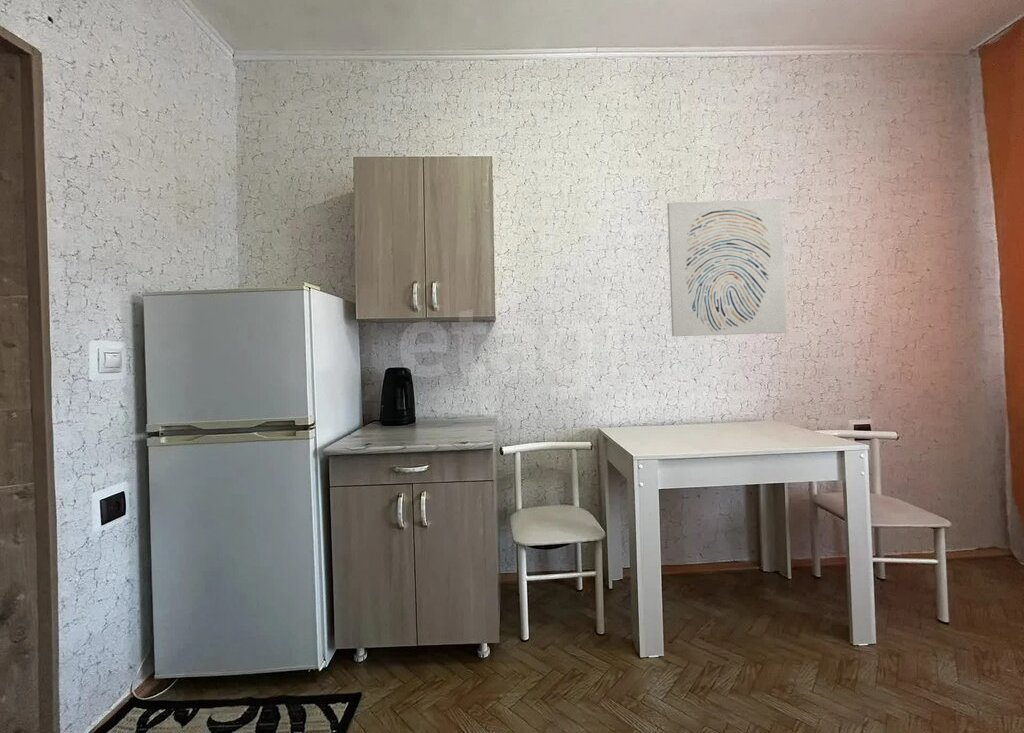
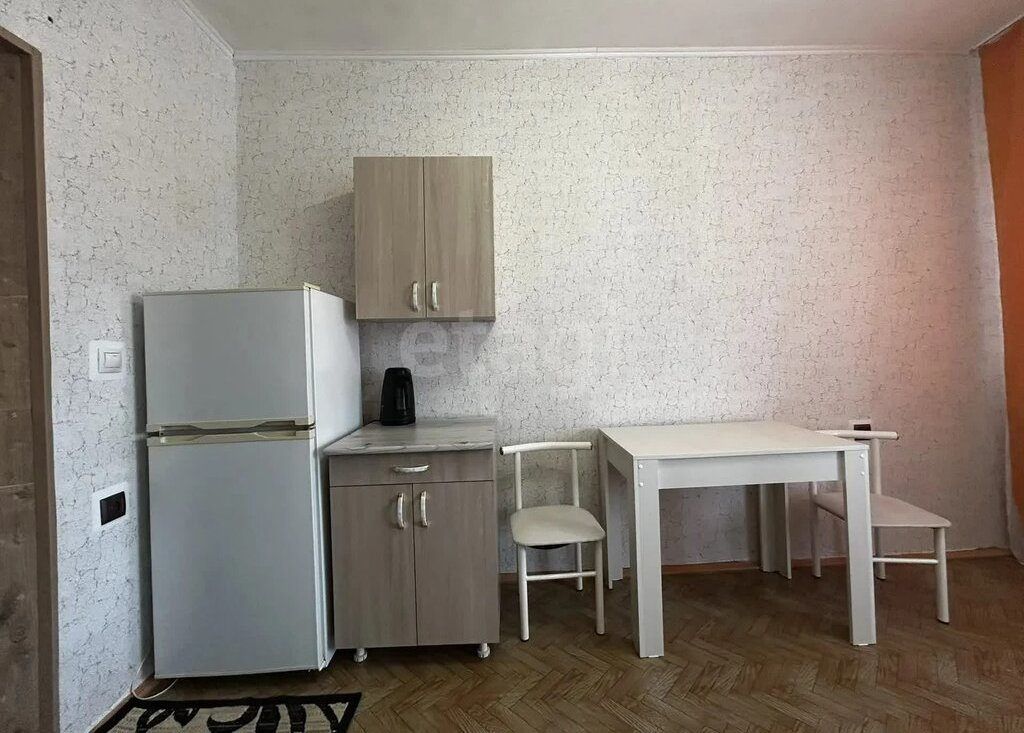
- wall art (726, 268)
